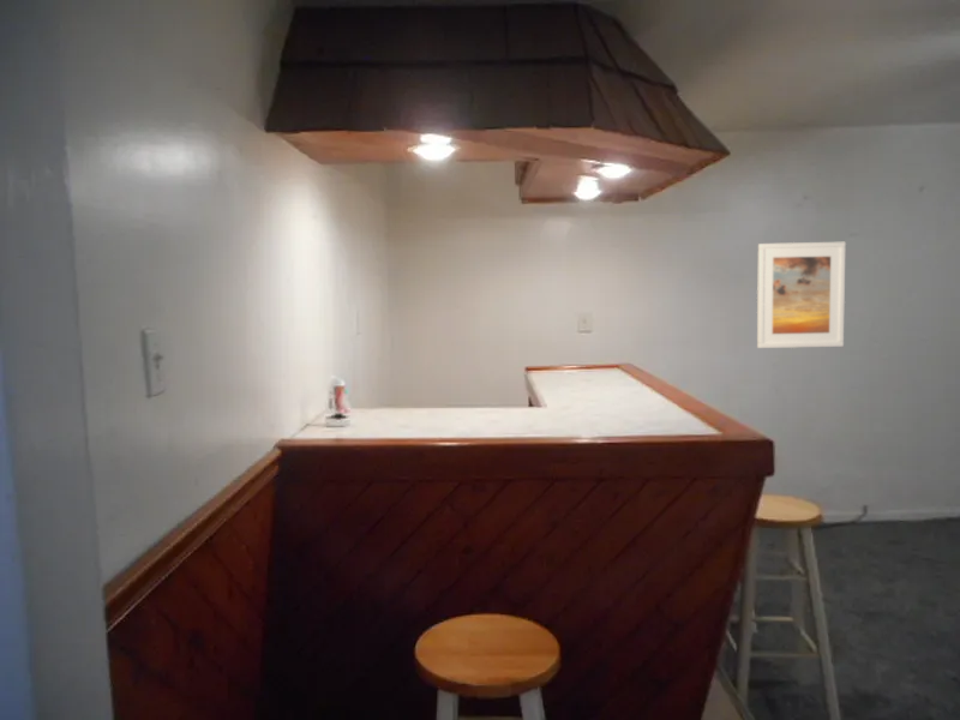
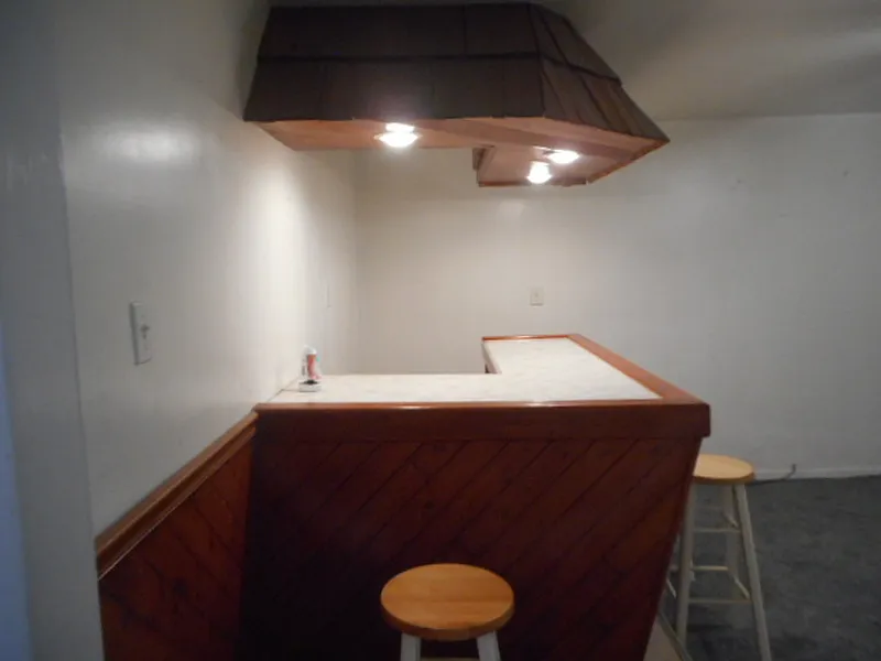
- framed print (800, 295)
